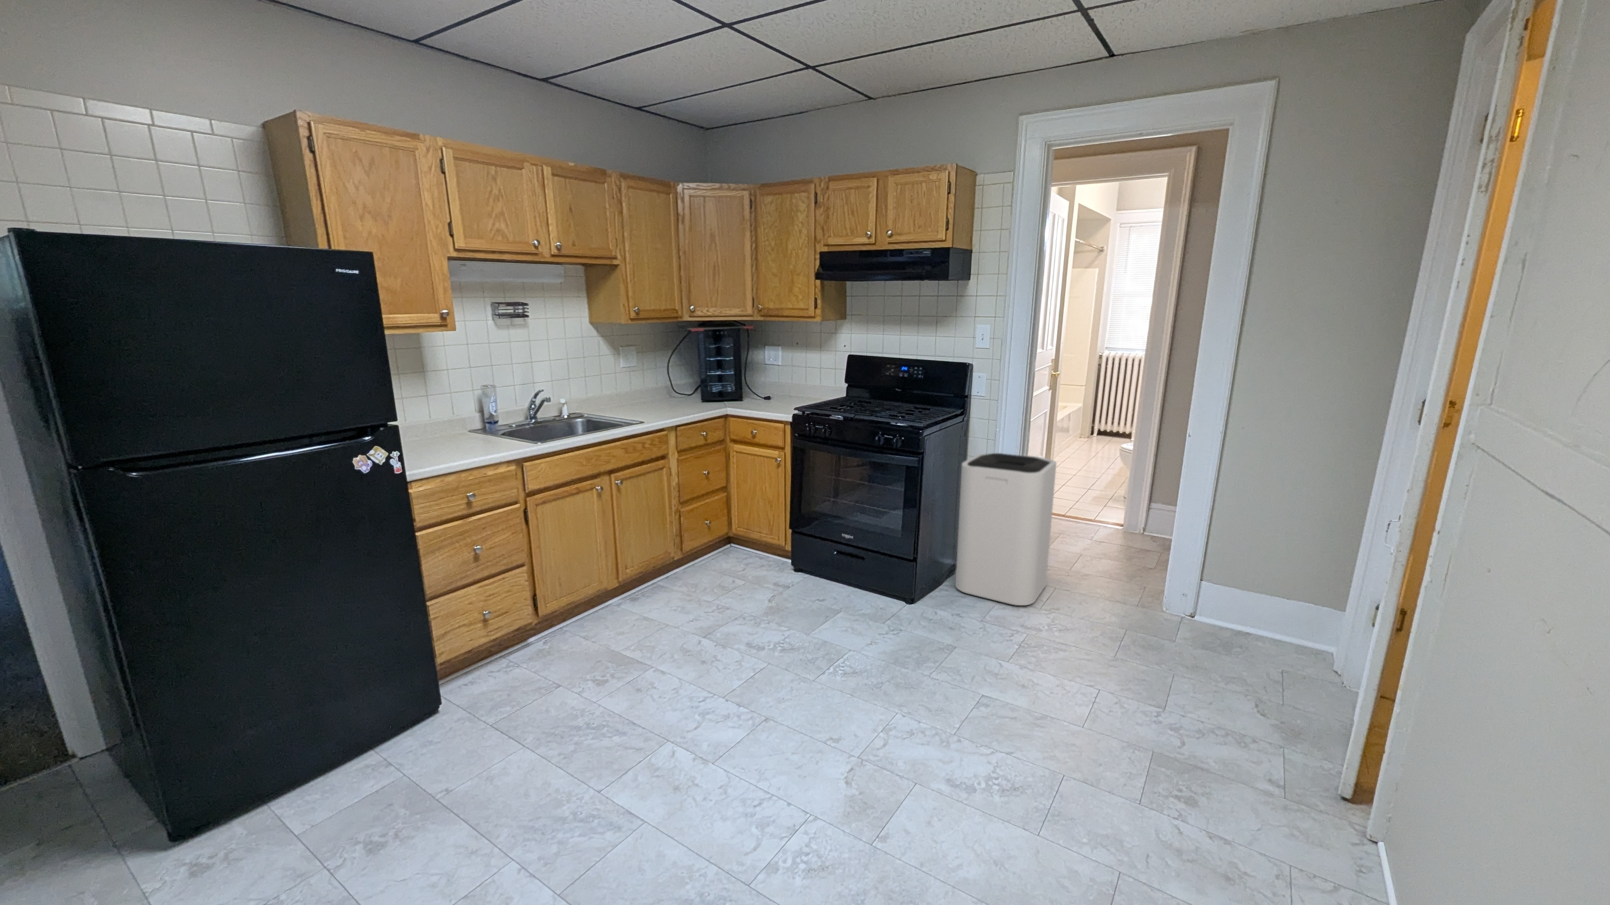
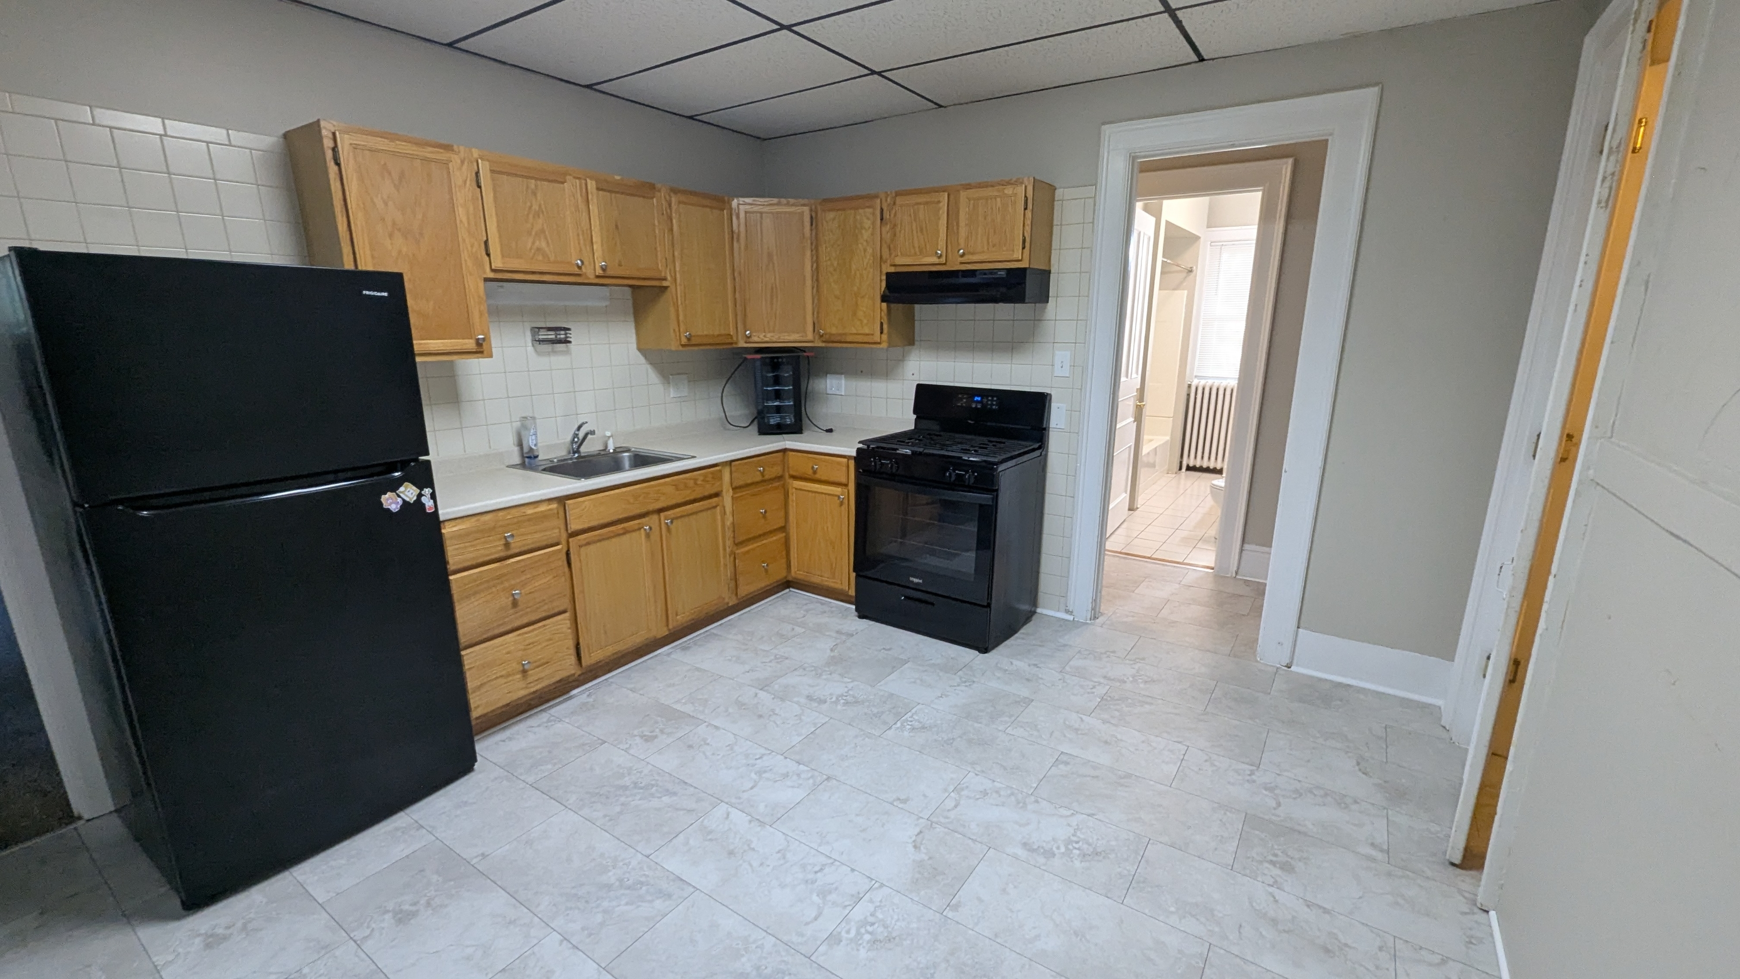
- trash can (1005, 524)
